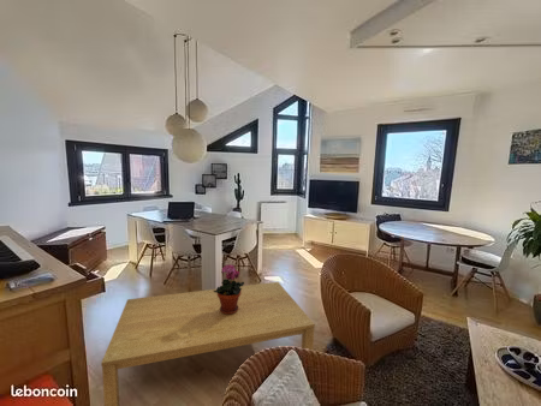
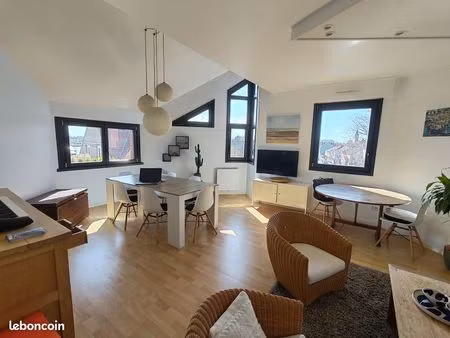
- potted plant (230, 287)
- coffee table (214, 332)
